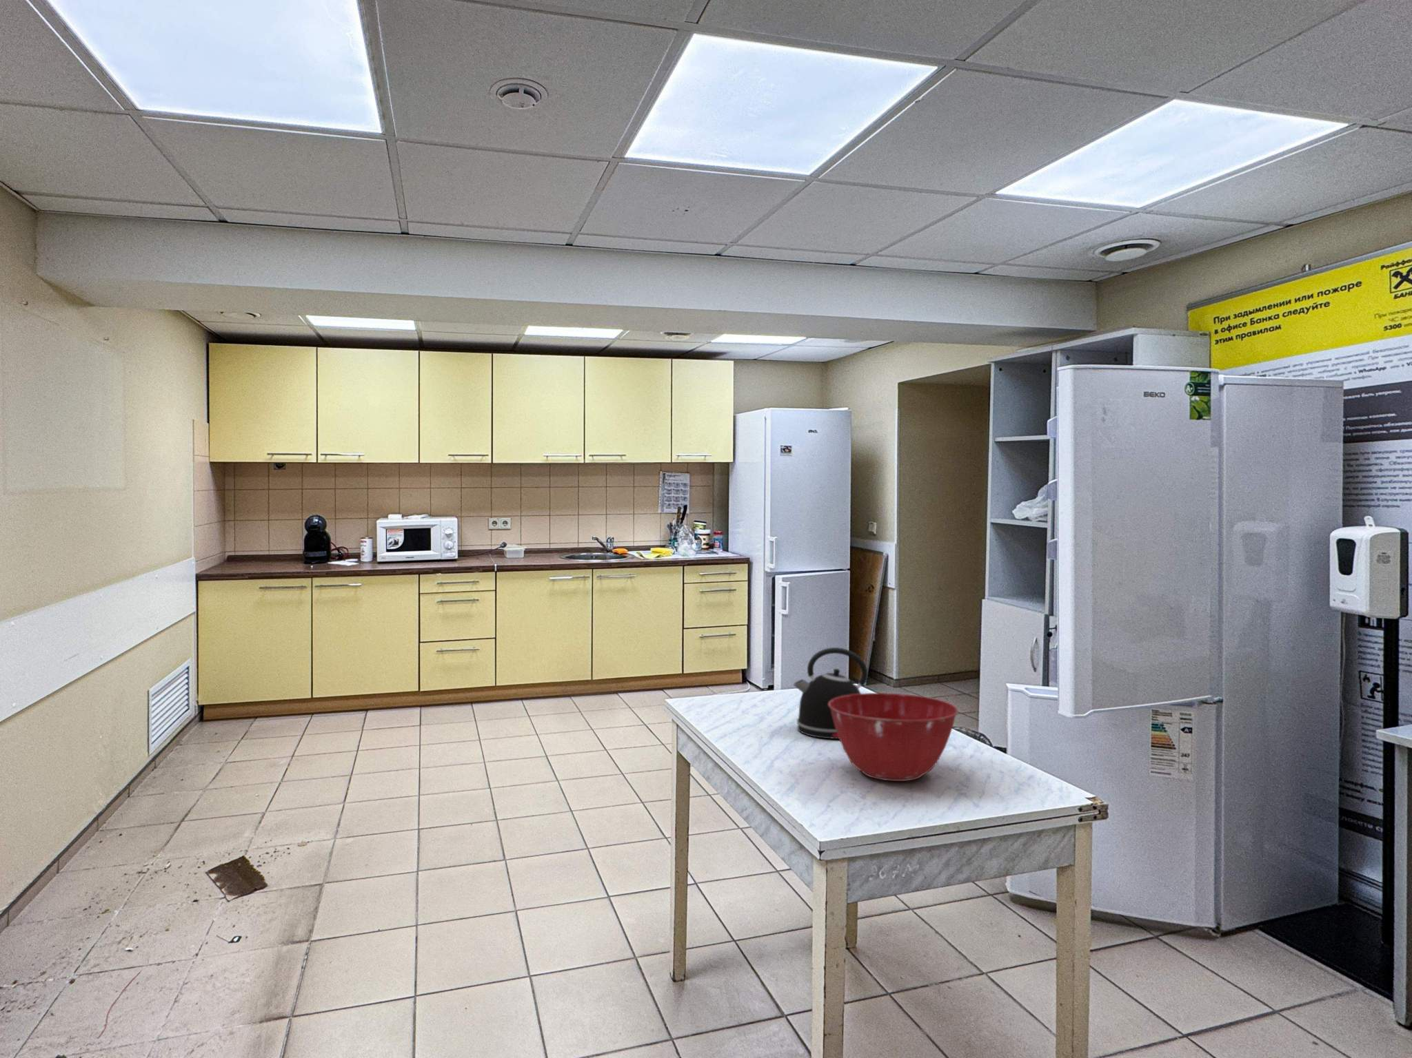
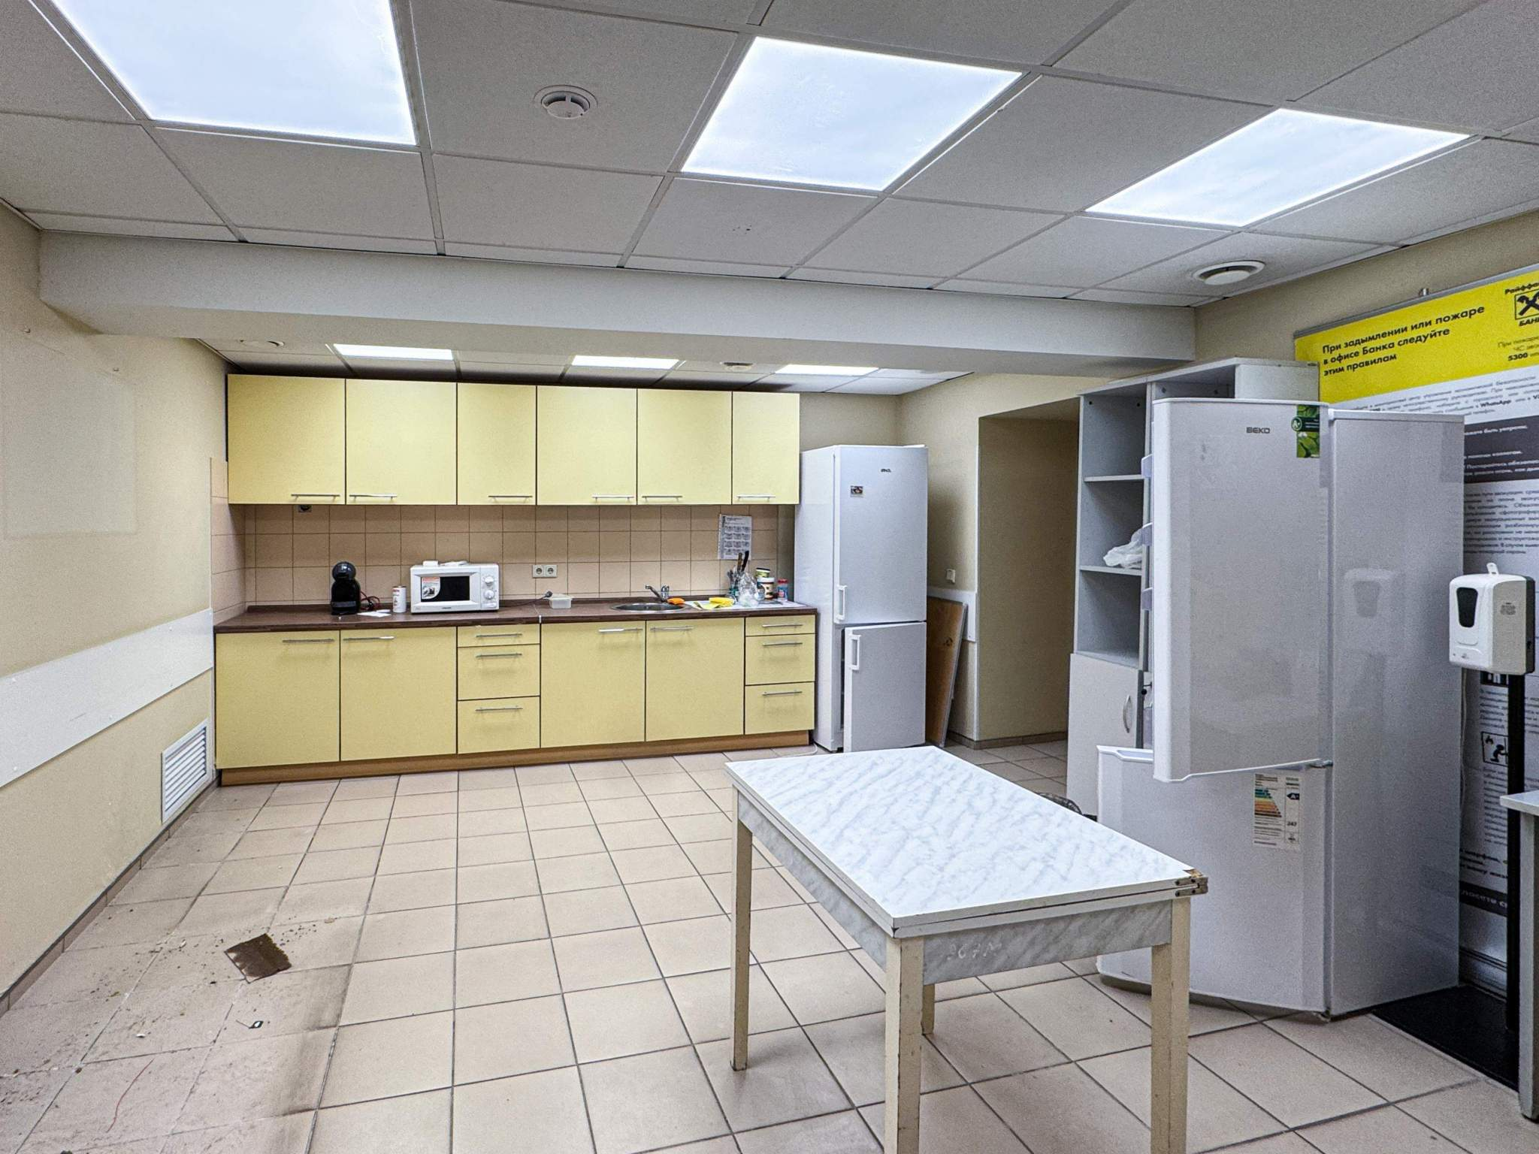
- mixing bowl (892, 738)
- kettle (832, 688)
